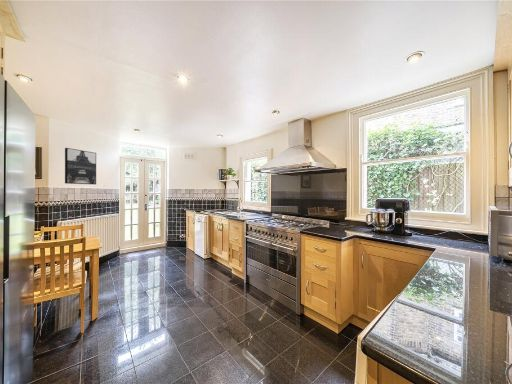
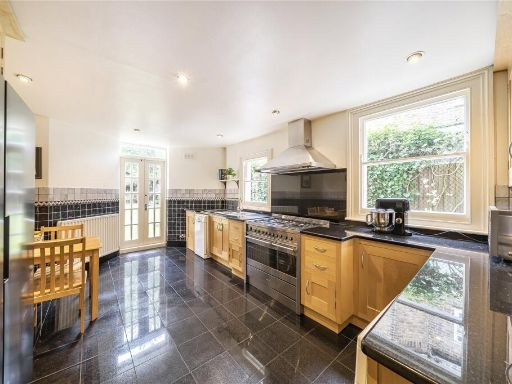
- wall art (81, 167)
